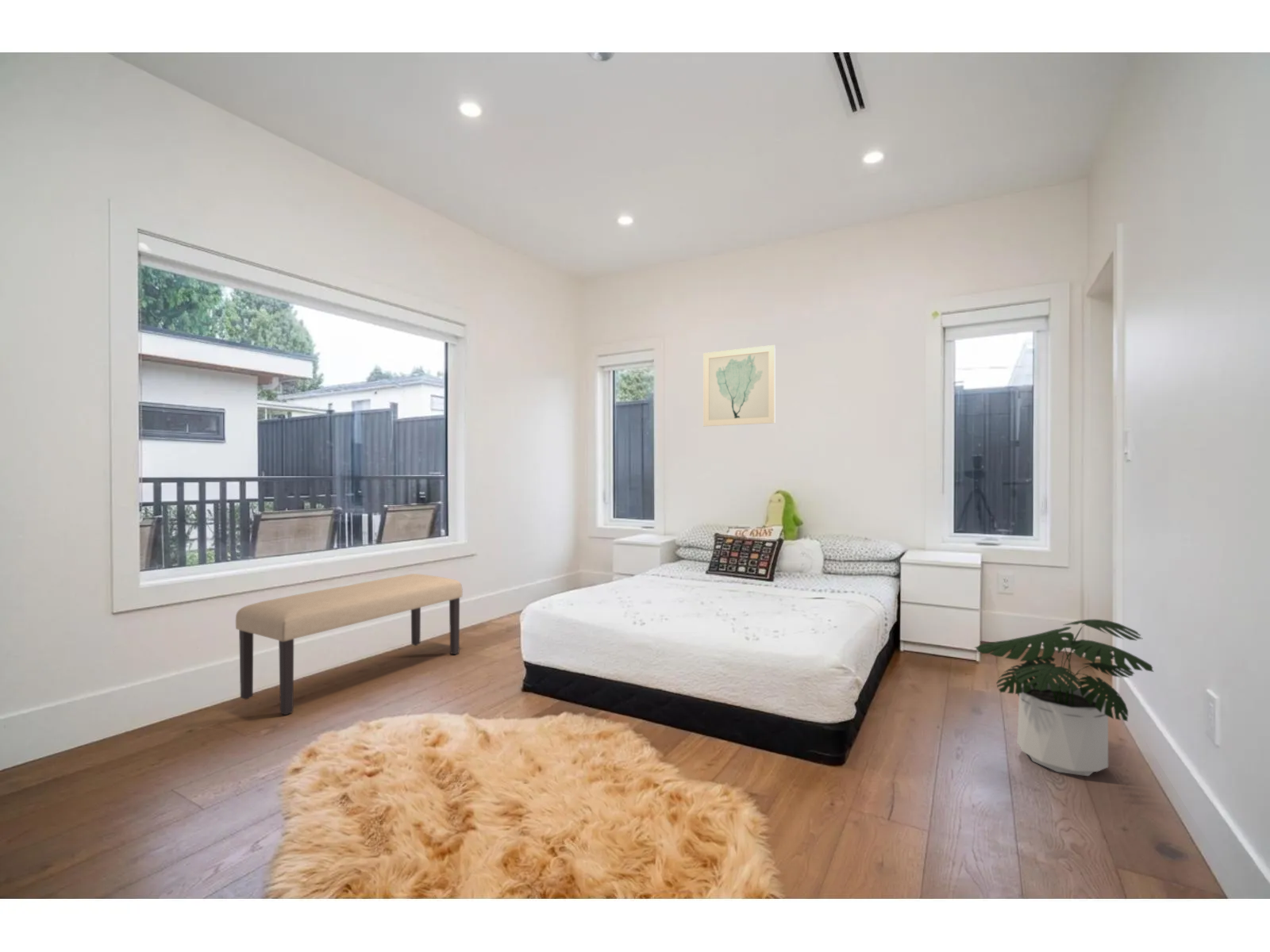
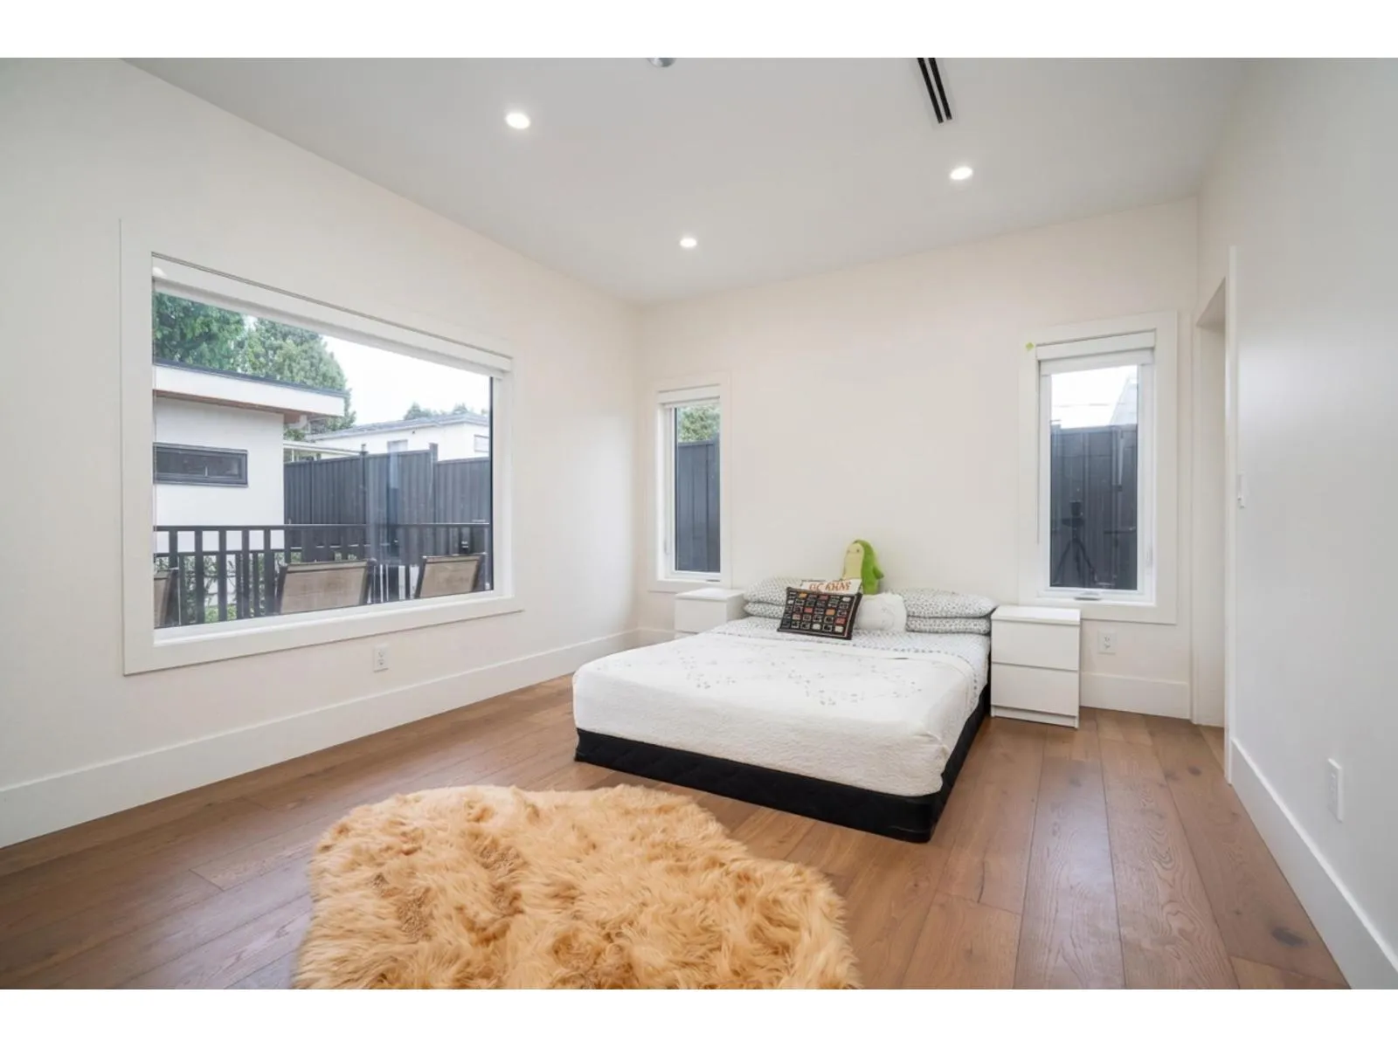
- bench (360, 622)
- wall art (737, 386)
- potted plant (1057, 691)
